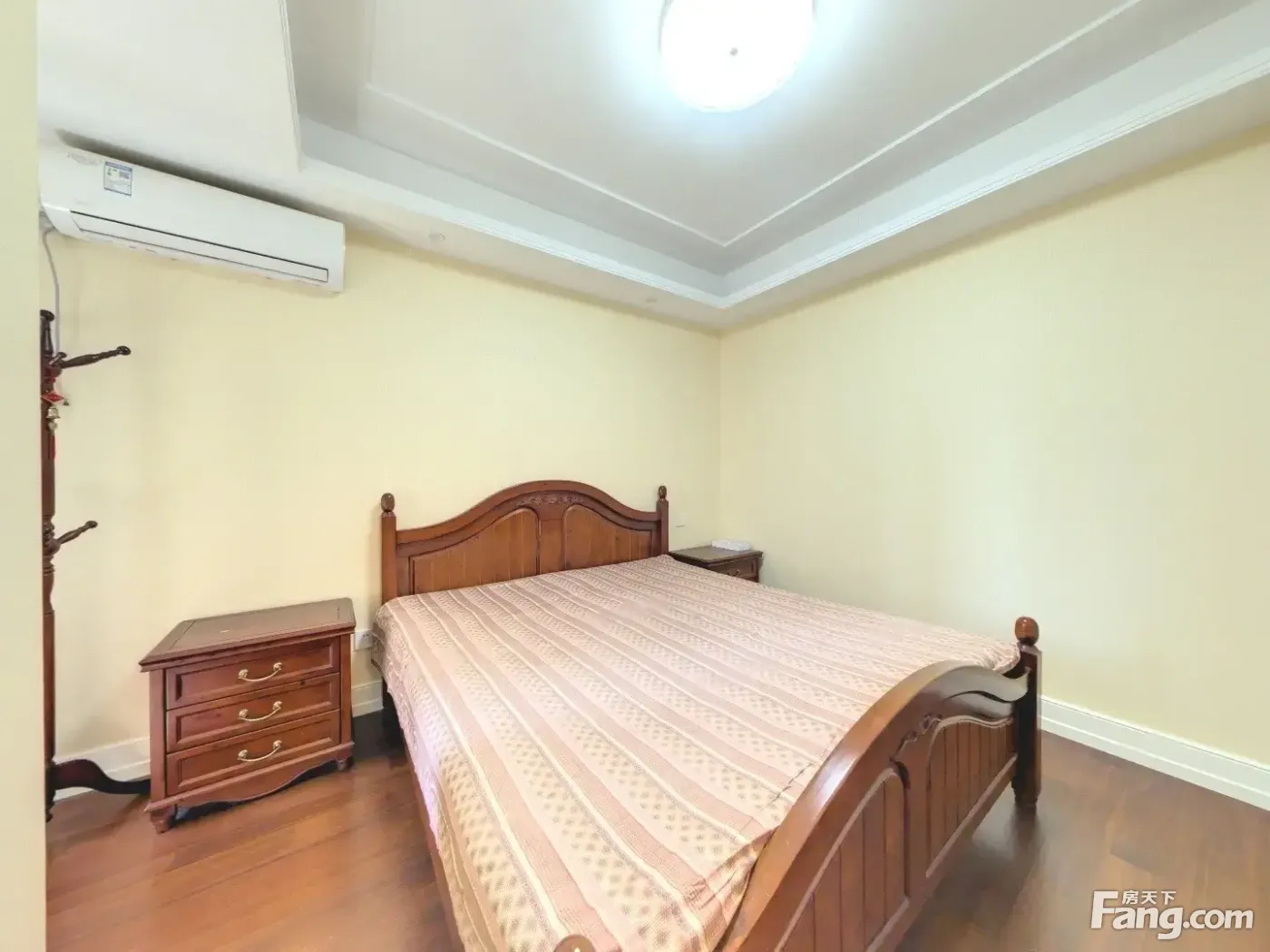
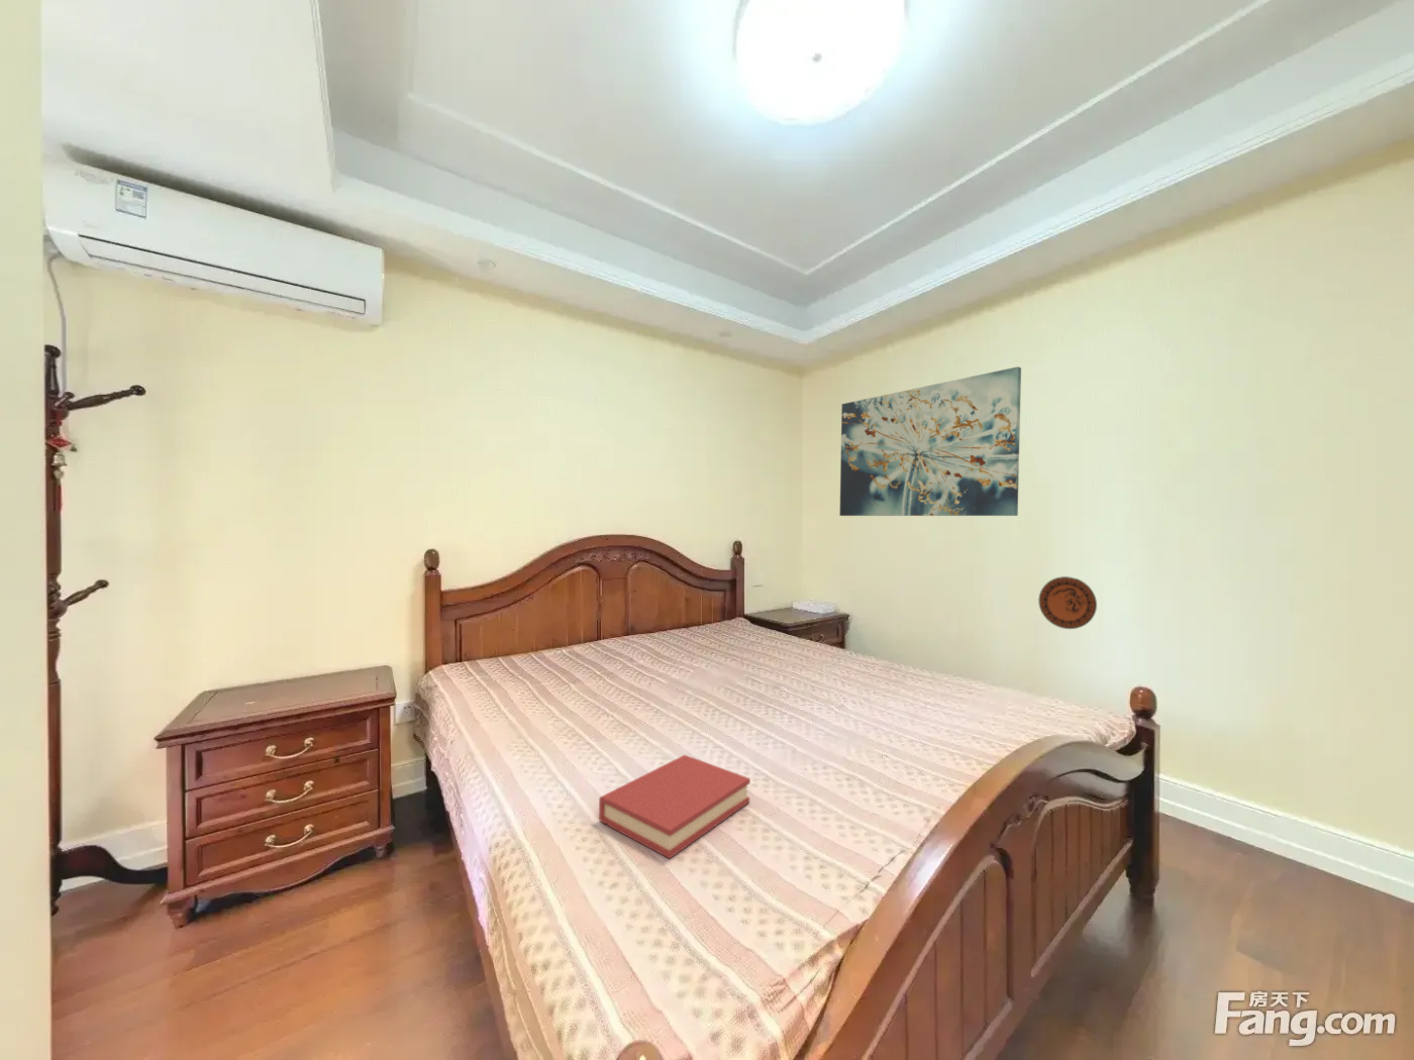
+ wall art (917, 451)
+ hardback book (677, 798)
+ decorative plate (1067, 602)
